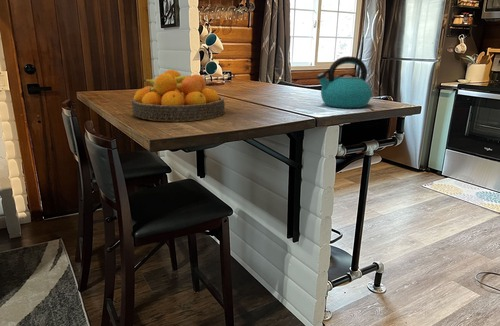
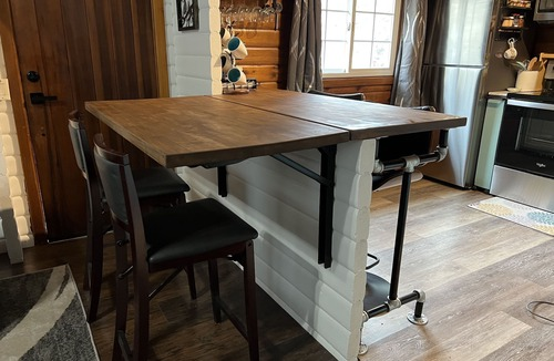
- fruit bowl (178, 92)
- kettle (343, 81)
